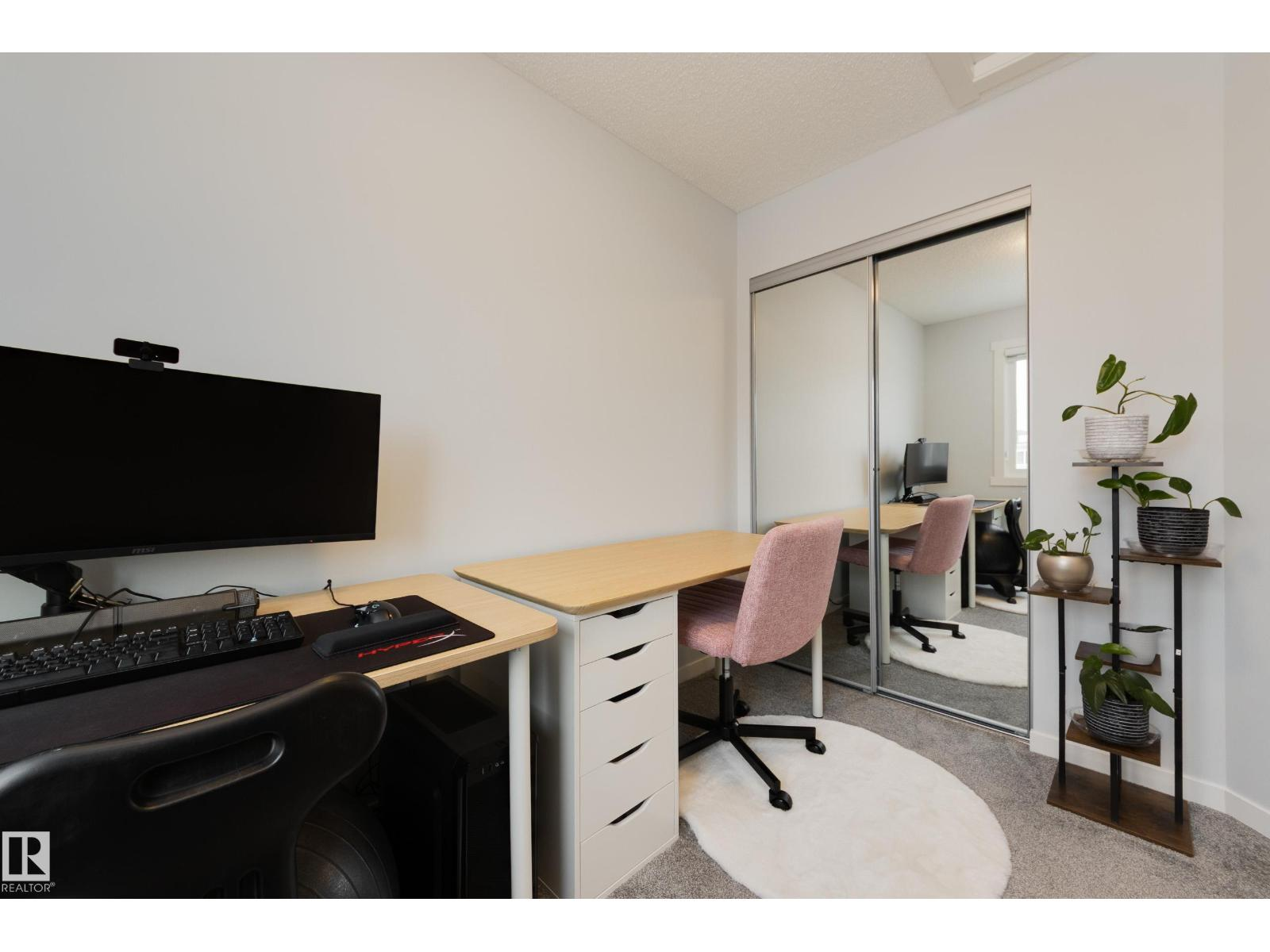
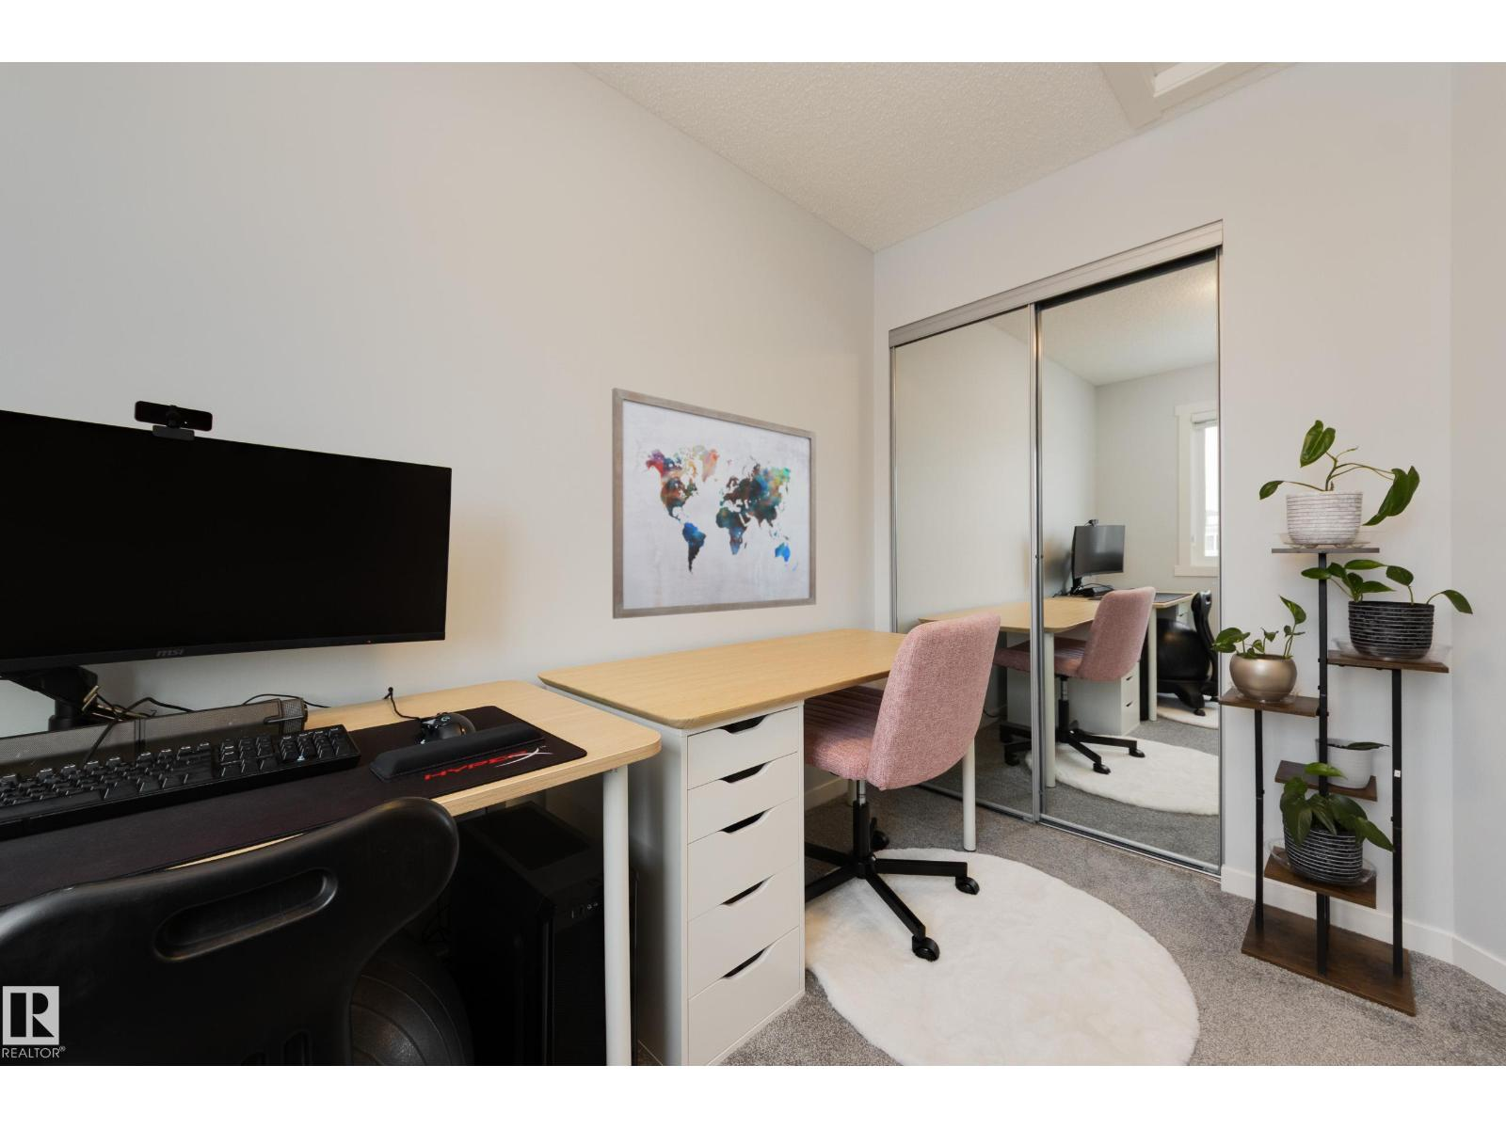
+ wall art (728, 512)
